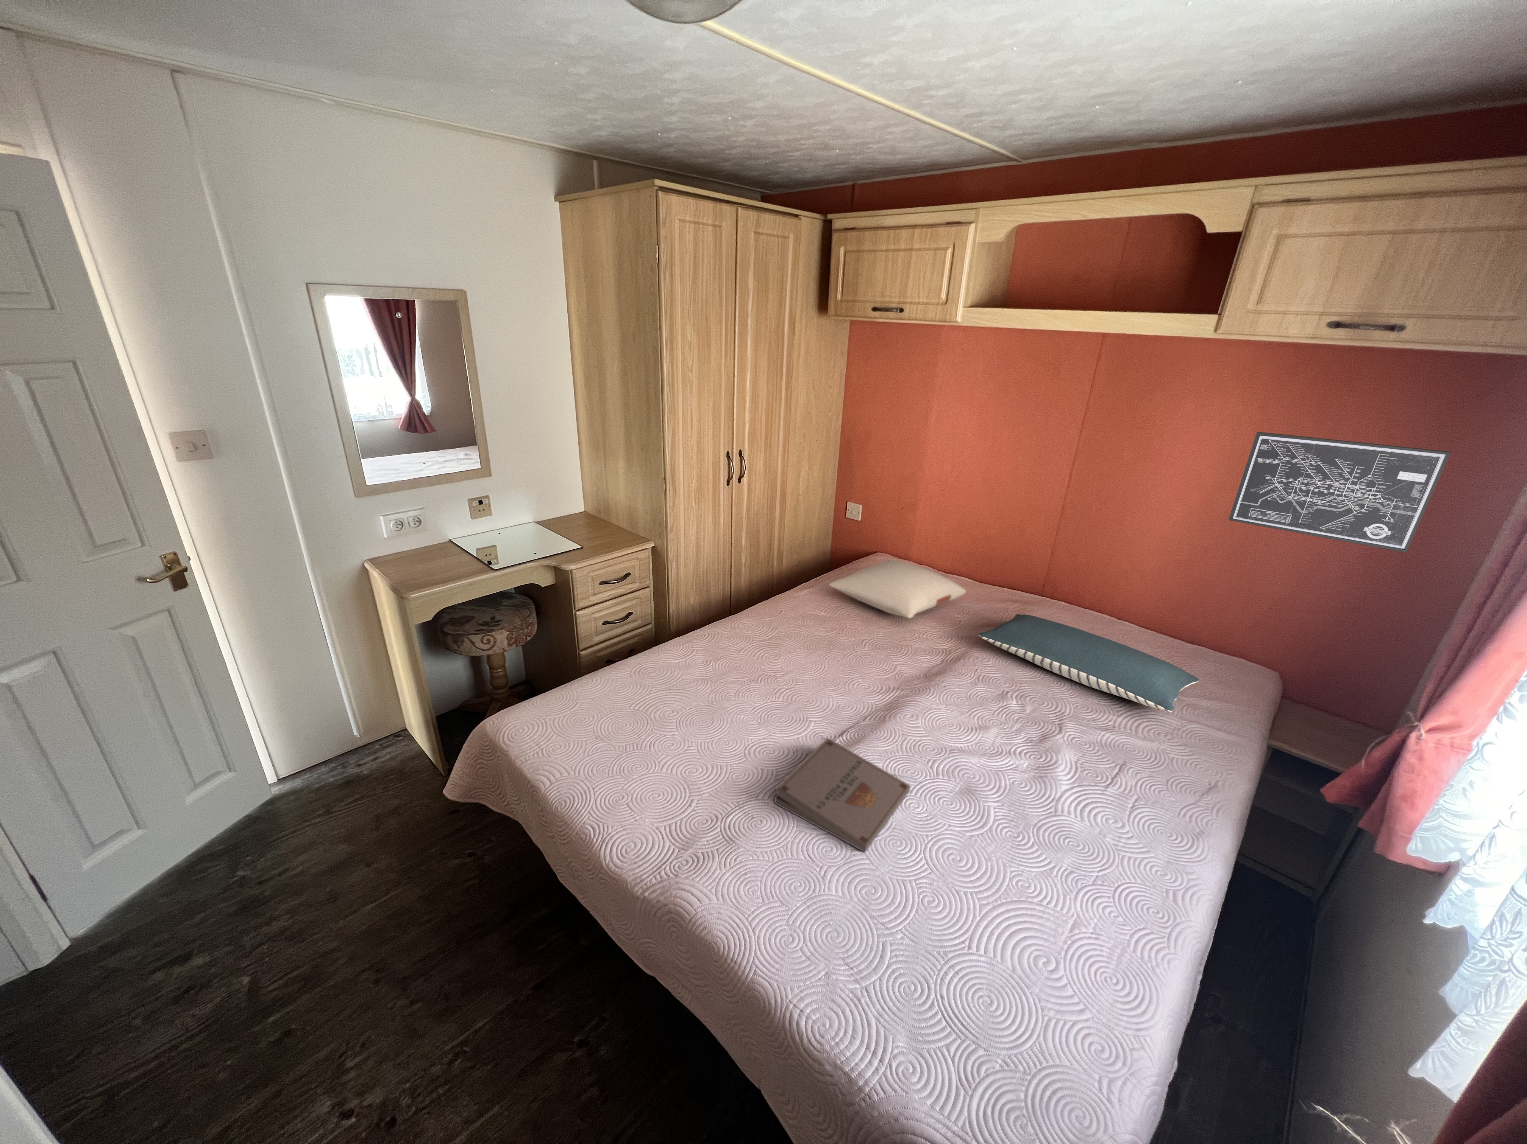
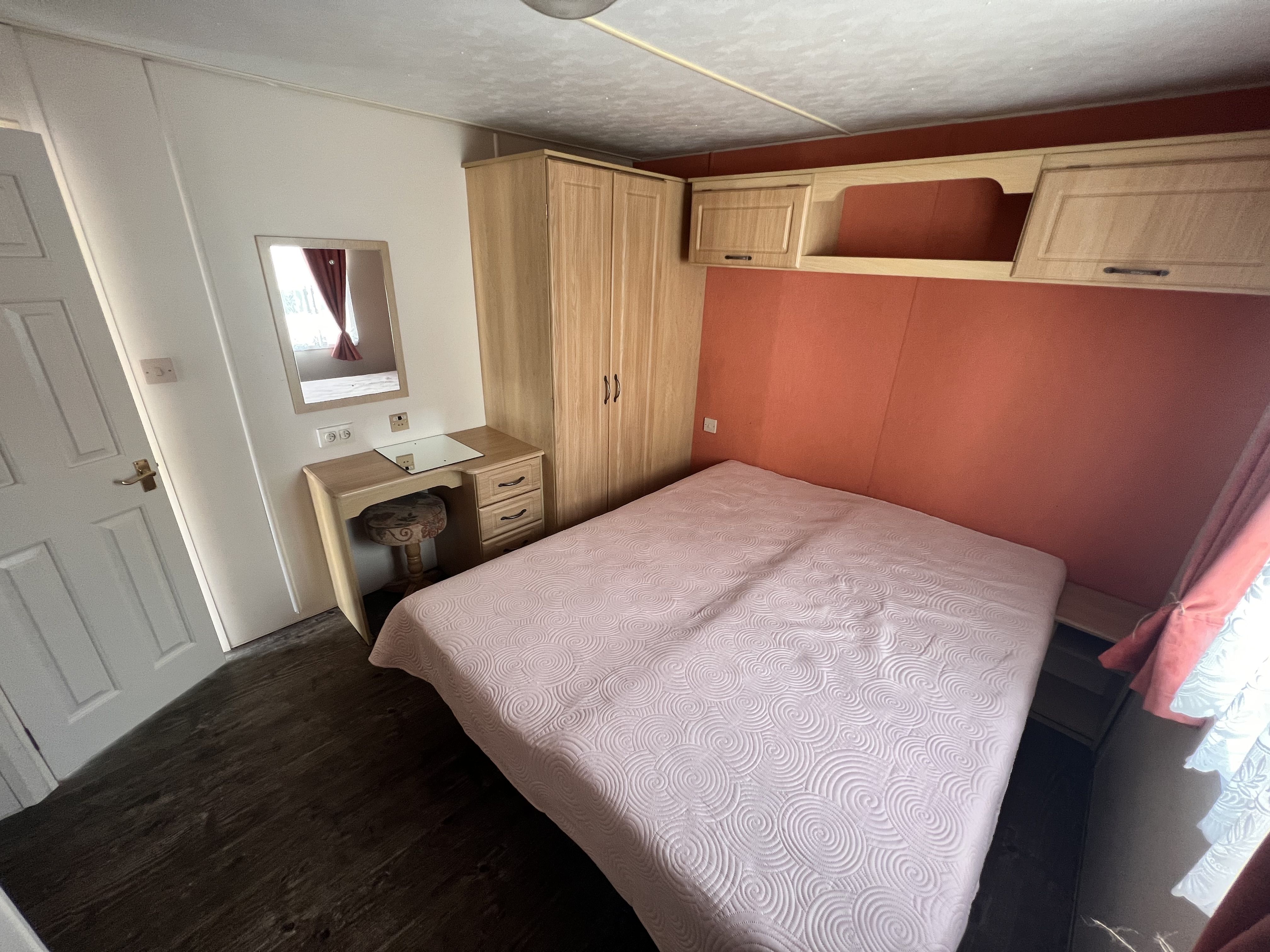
- pillow (897, 588)
- pillow (1083, 656)
- pizza box (843, 788)
- wall art (1329, 489)
